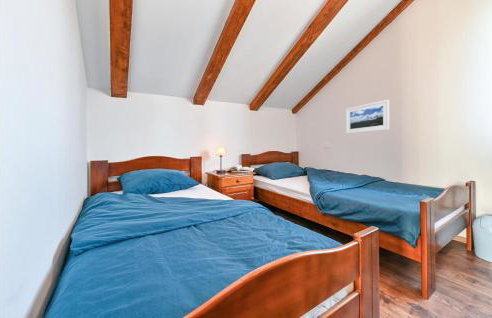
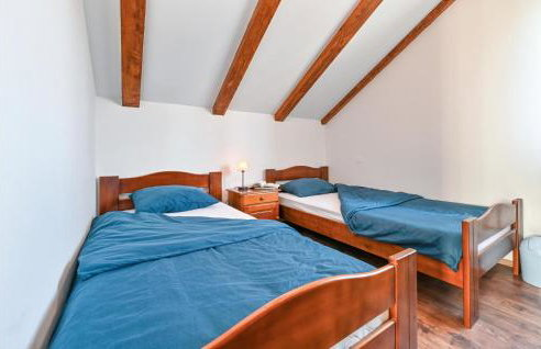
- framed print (365, 118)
